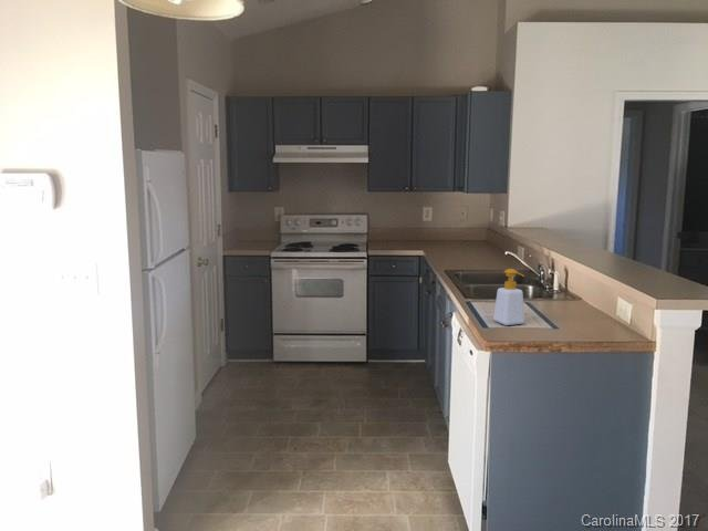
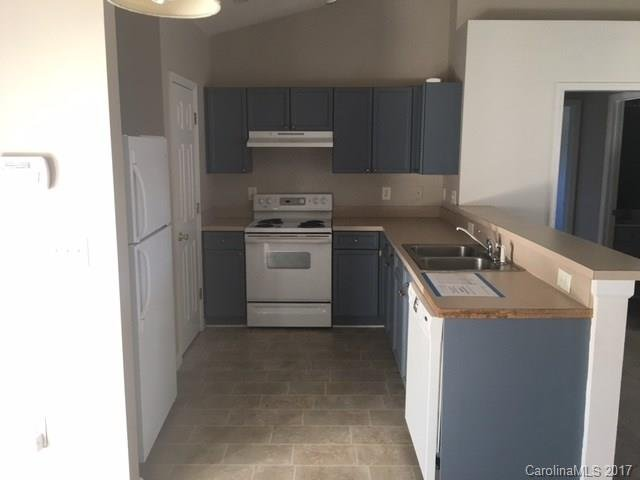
- soap bottle (512, 296)
